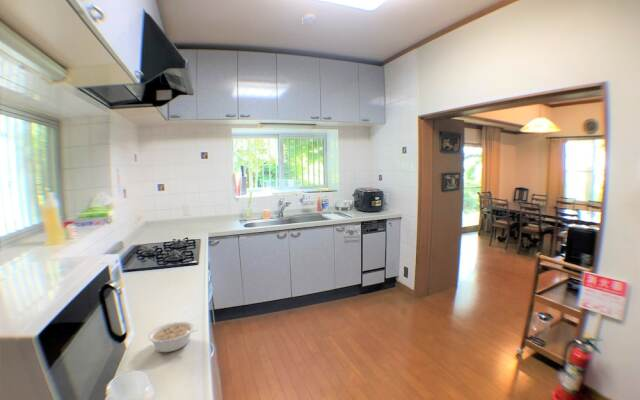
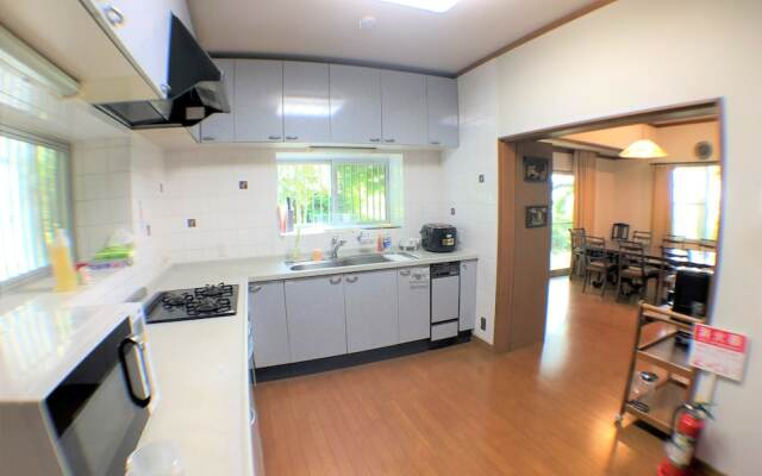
- legume (174, 335)
